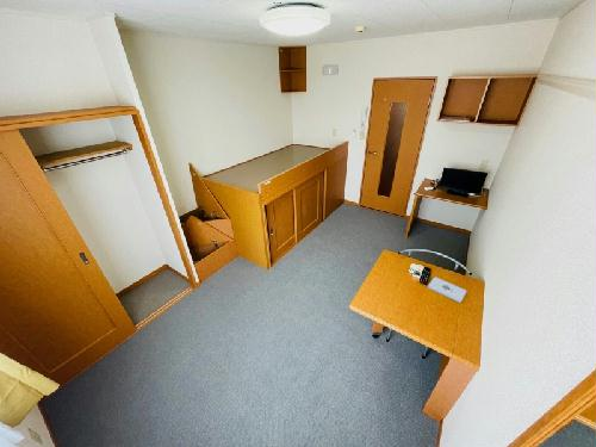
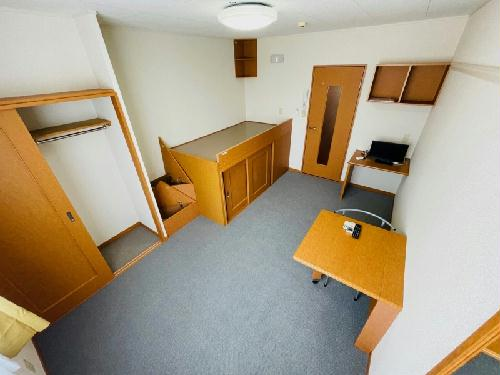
- notepad (446, 288)
